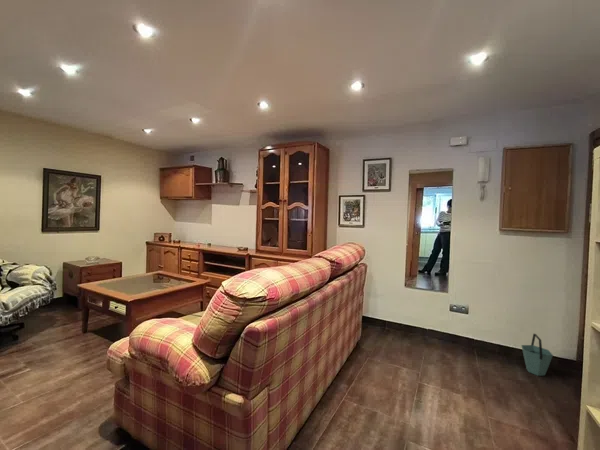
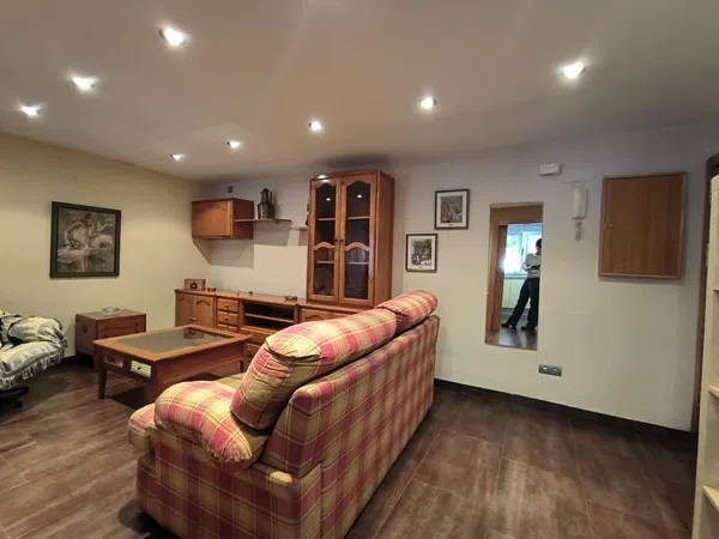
- bucket (536, 354)
